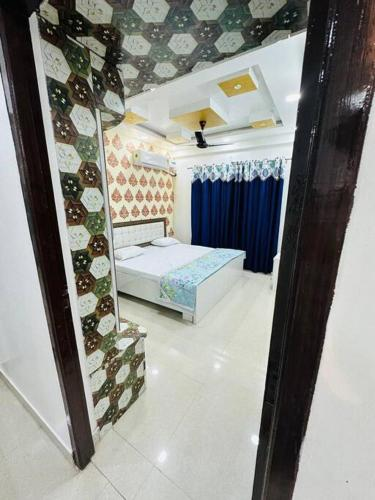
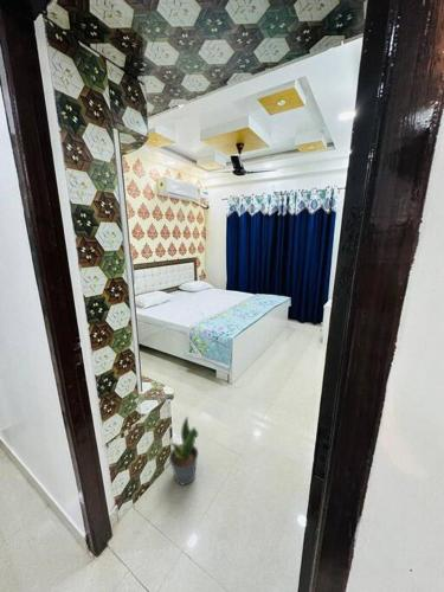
+ potted plant (184, 450)
